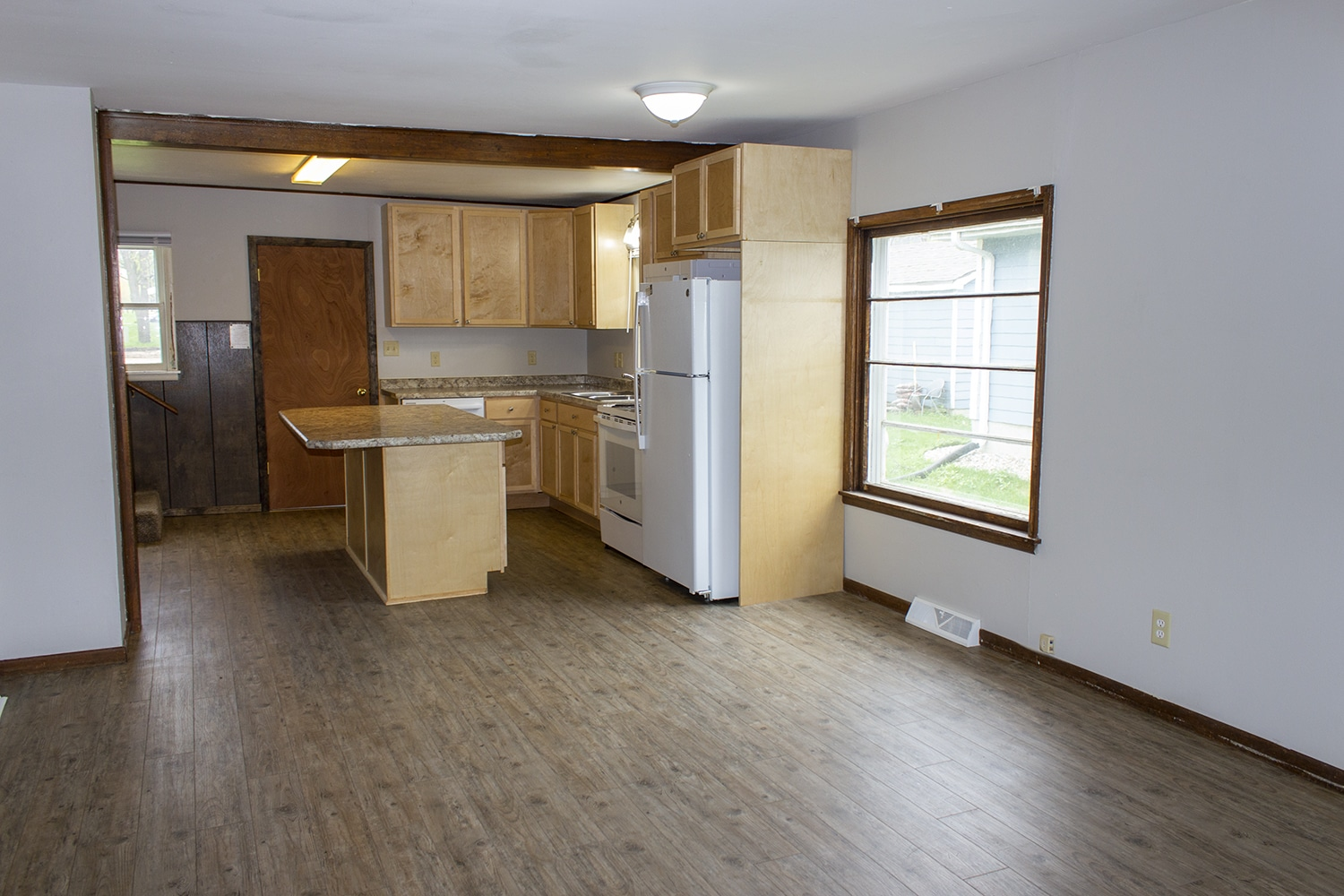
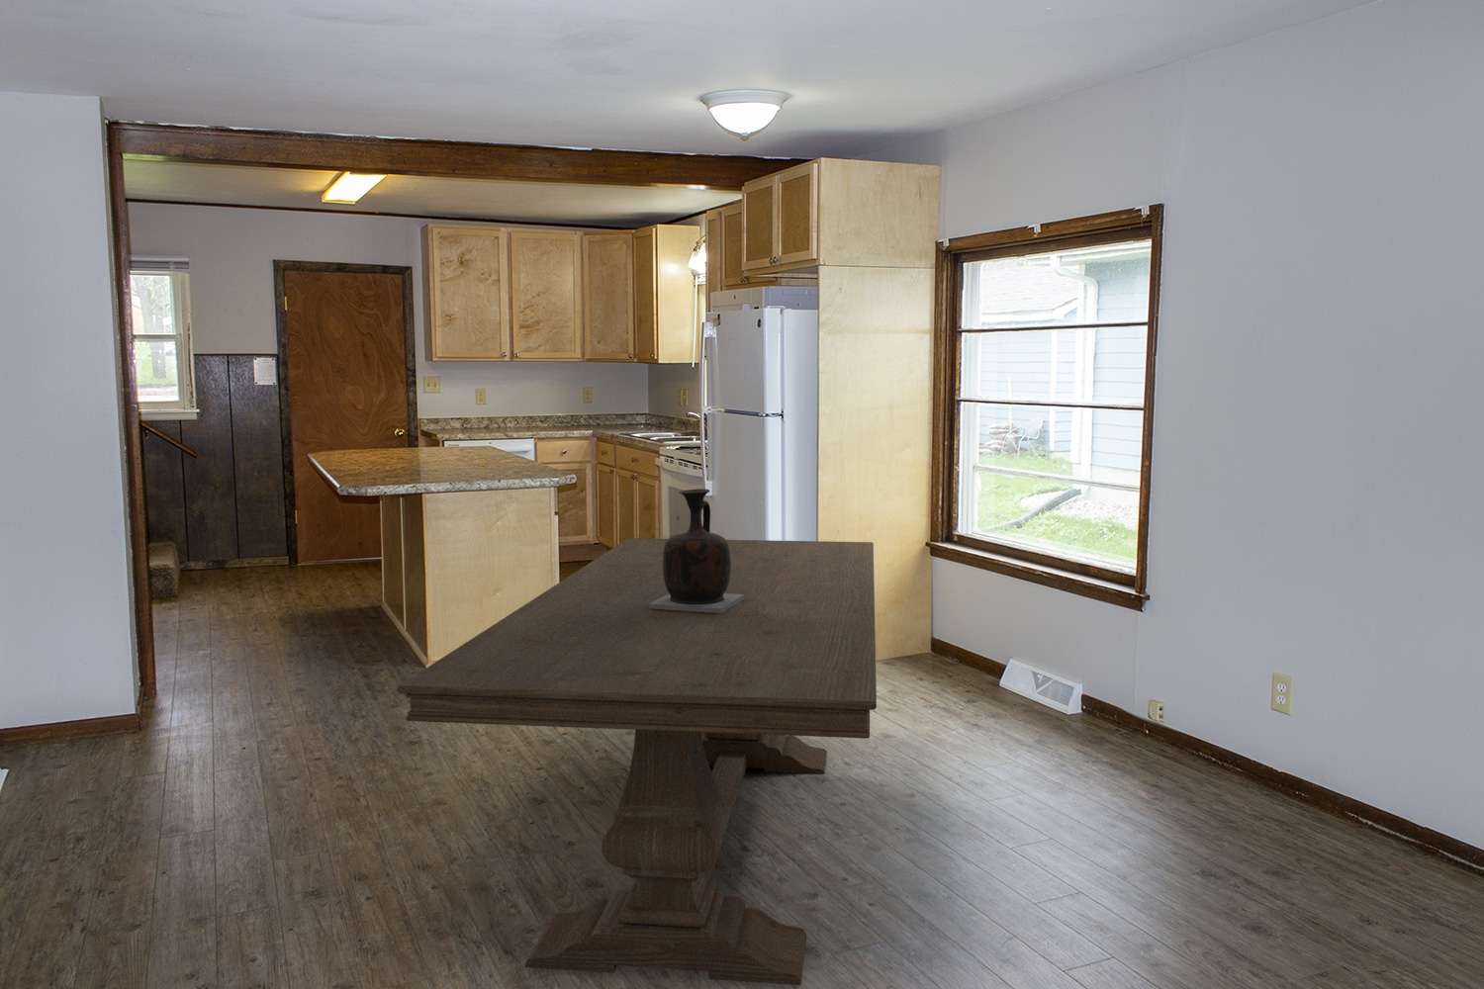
+ vase (697, 546)
+ dining table (709, 716)
